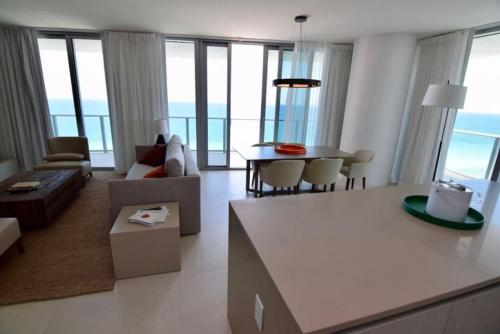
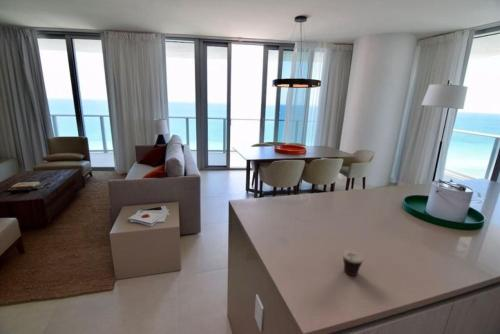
+ cup (350, 261)
